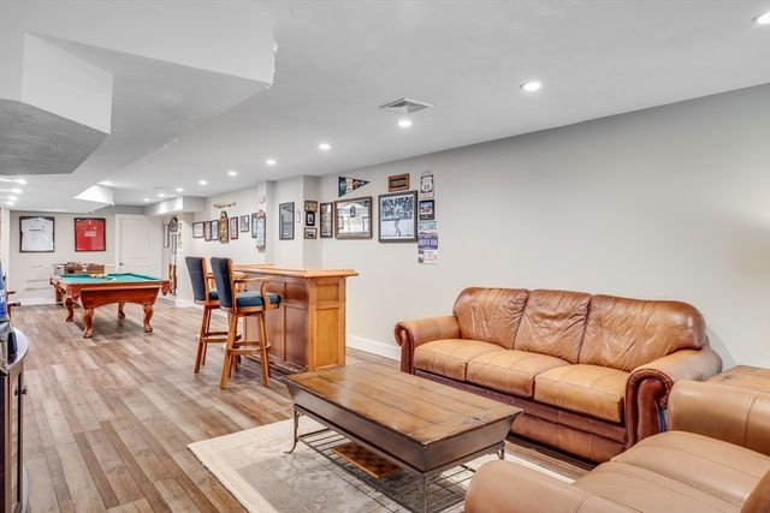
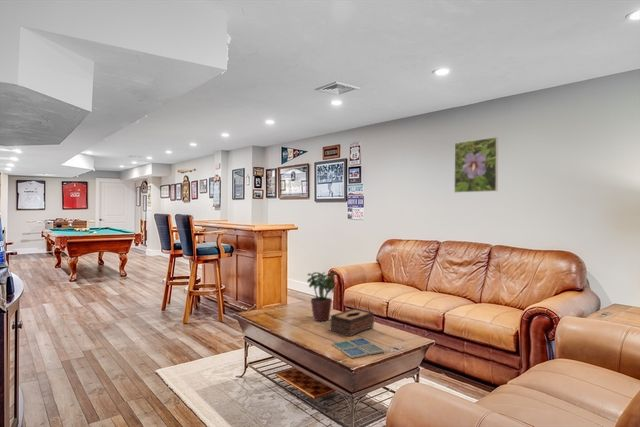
+ tissue box (352, 321)
+ potted plant (319, 294)
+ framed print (475, 166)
+ drink coaster (357, 347)
